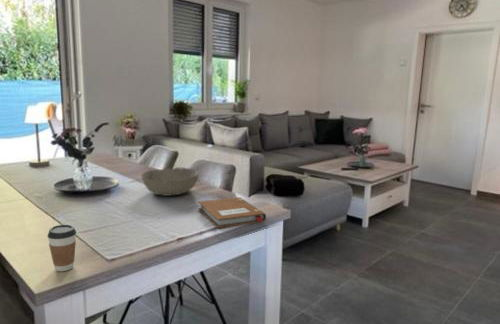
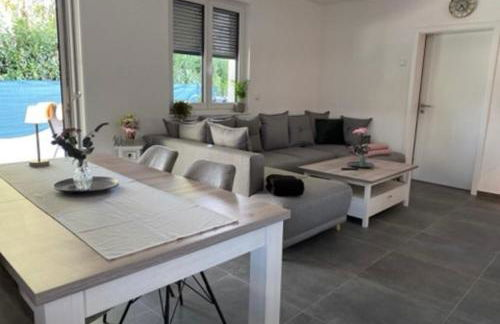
- notebook (231, 211)
- bowl (170, 182)
- coffee cup (63, 248)
